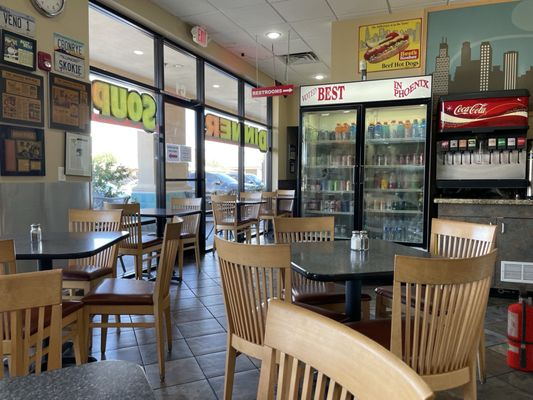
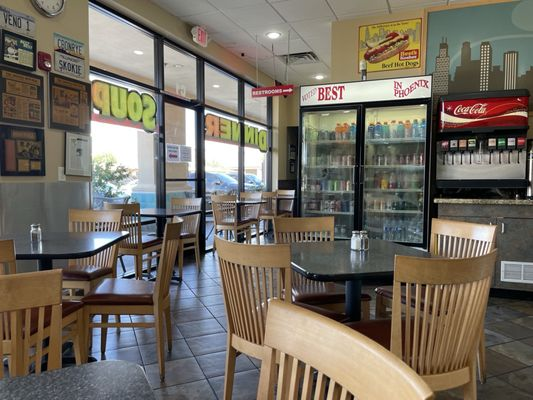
- fire extinguisher (517, 326)
